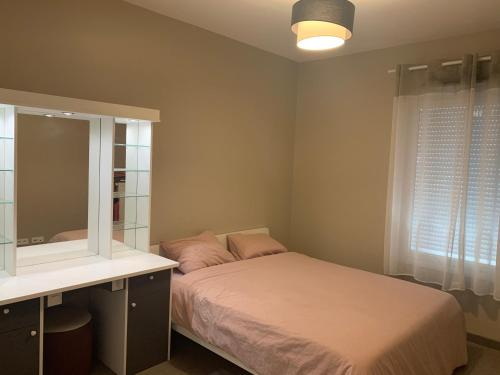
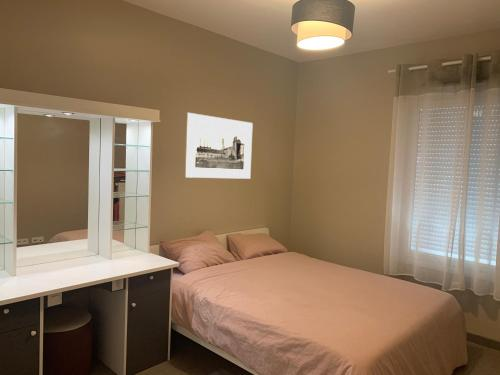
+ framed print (221, 148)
